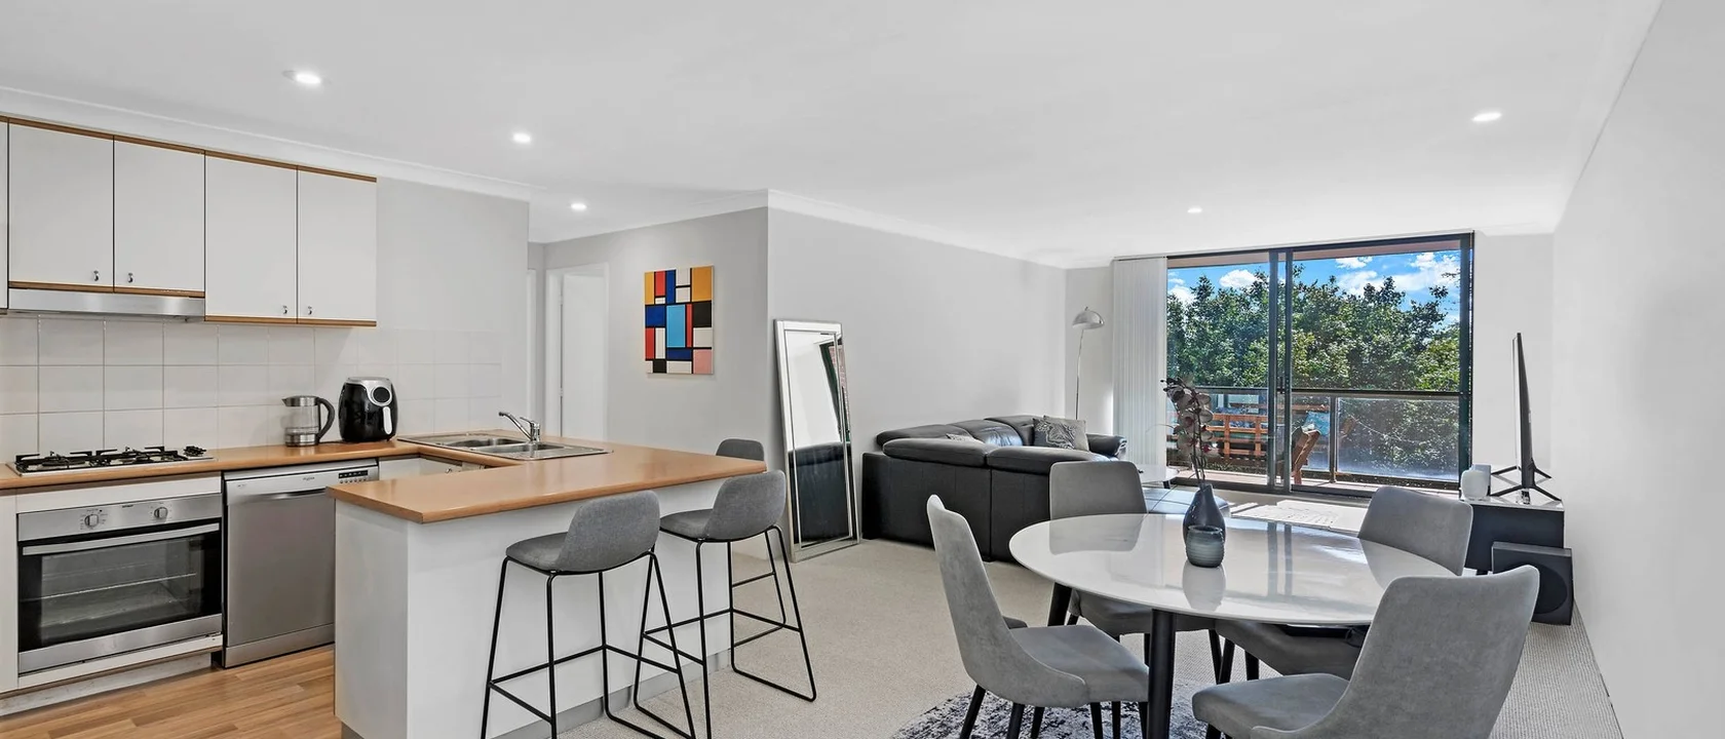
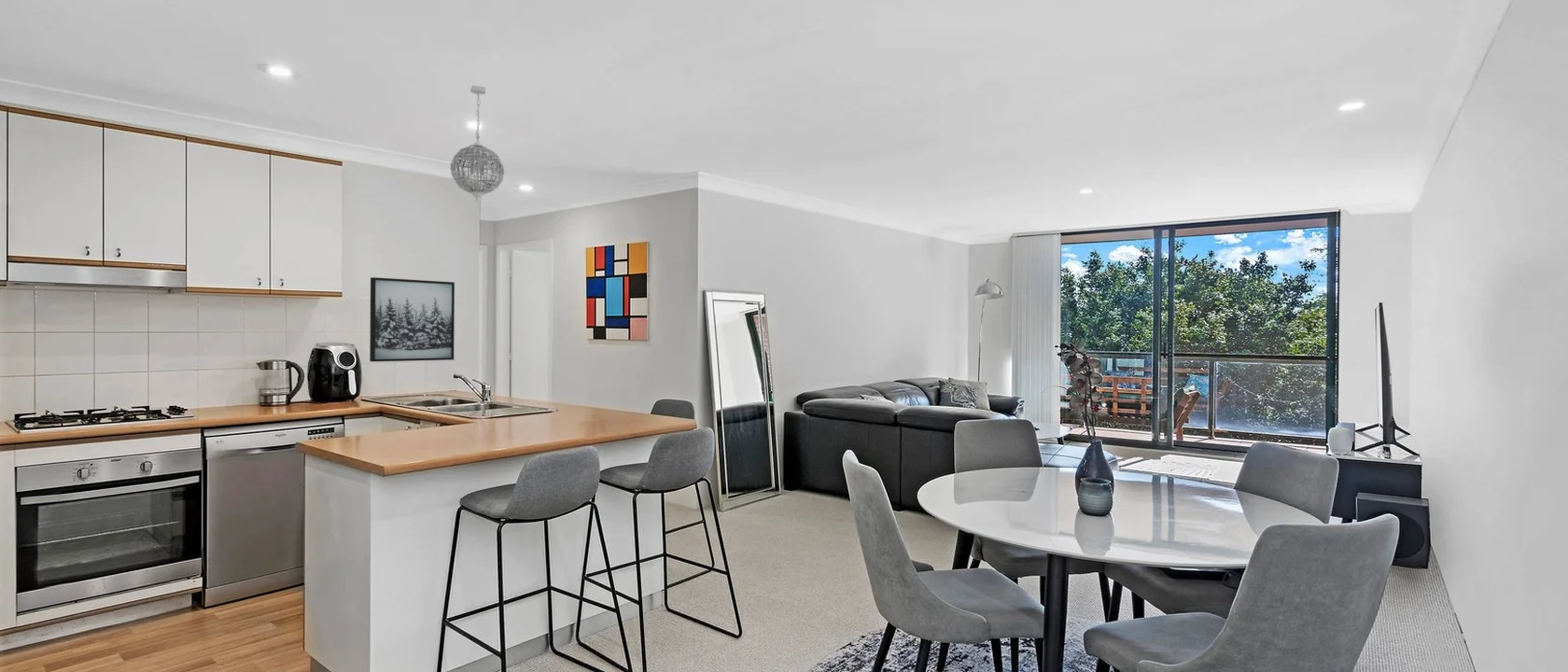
+ wall art (413, 320)
+ pendant light (477, 145)
